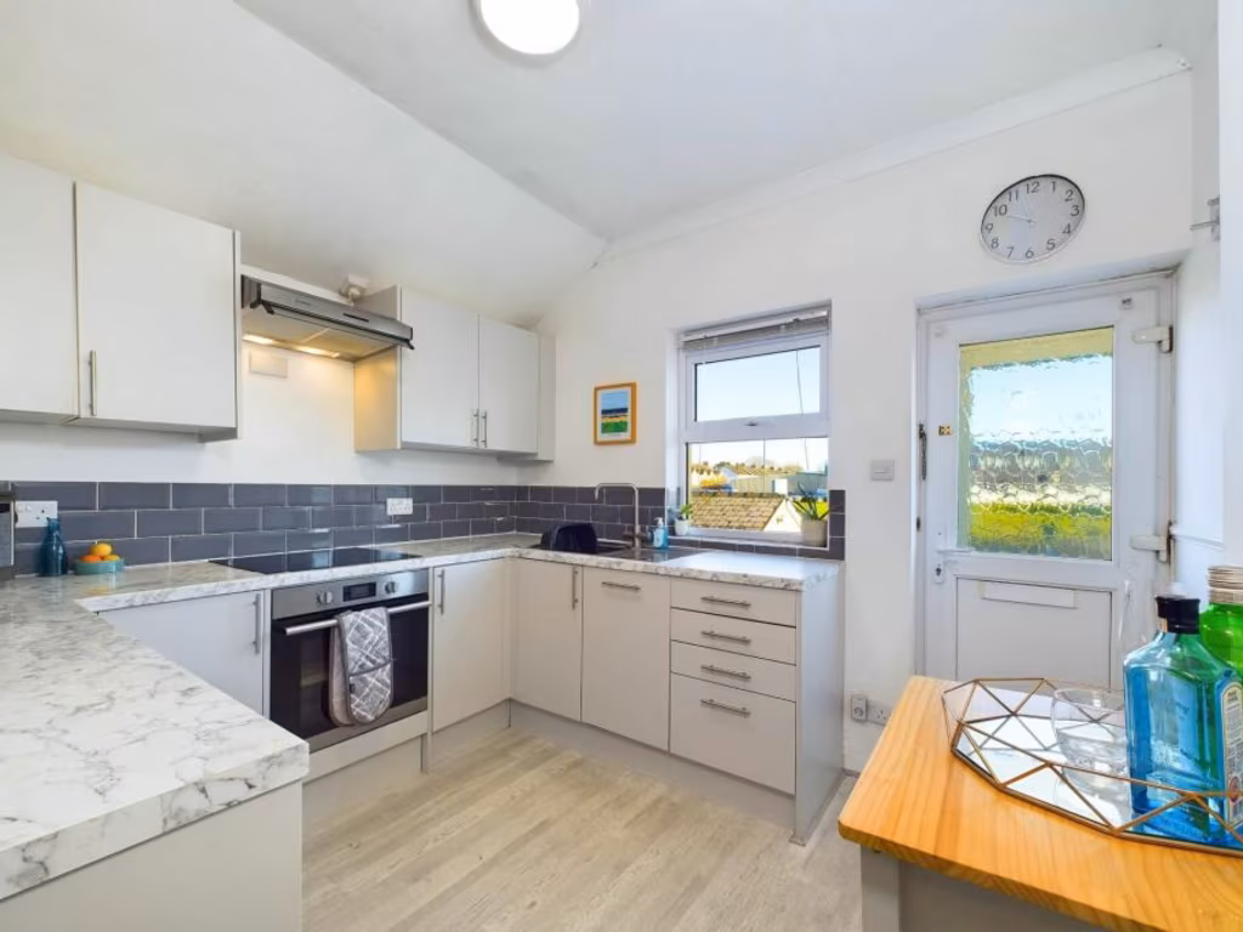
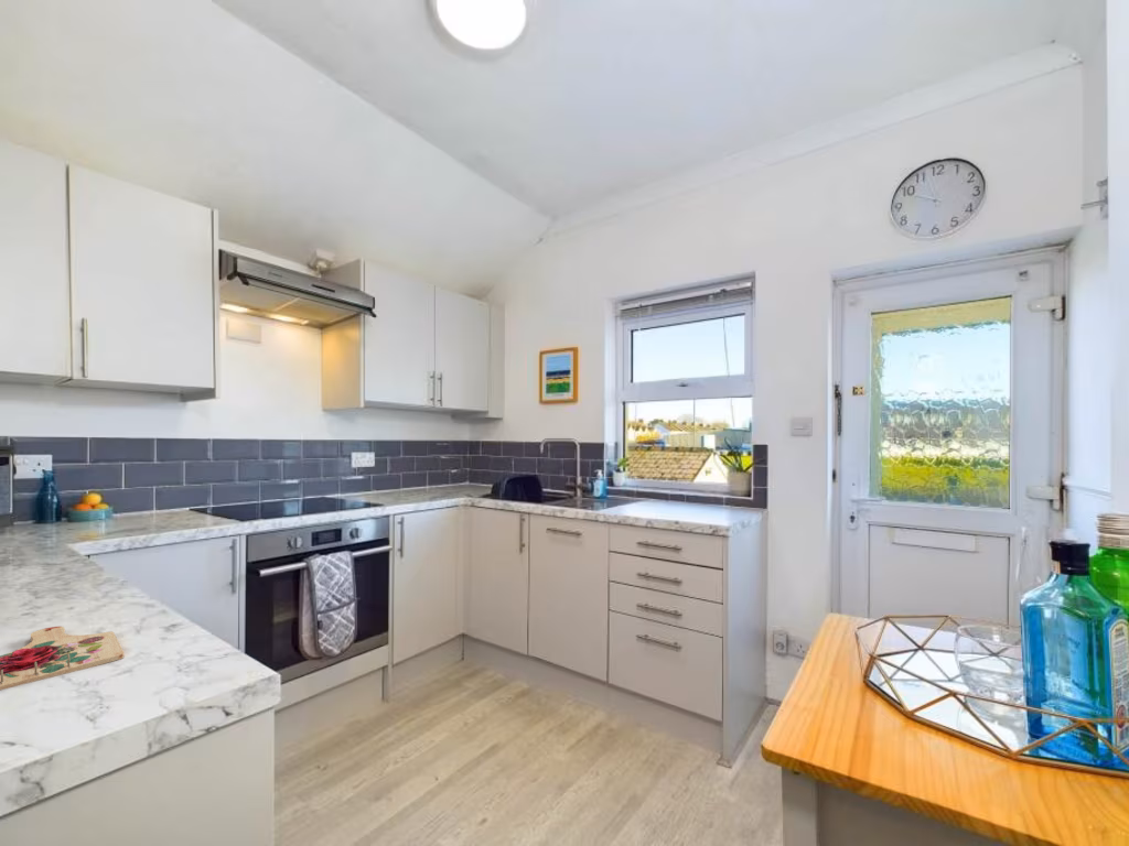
+ cutting board (51, 643)
